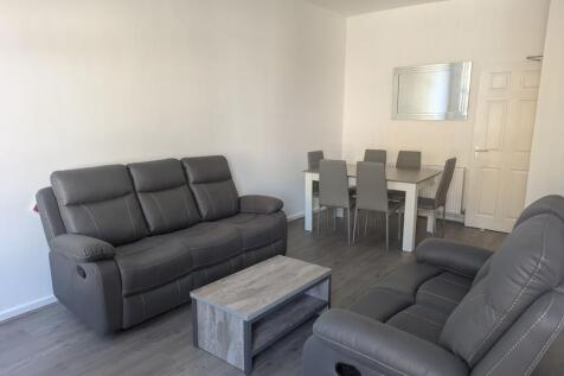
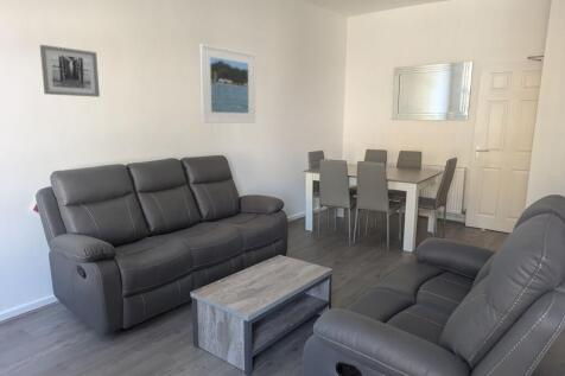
+ wall art (71, 72)
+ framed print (229, 87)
